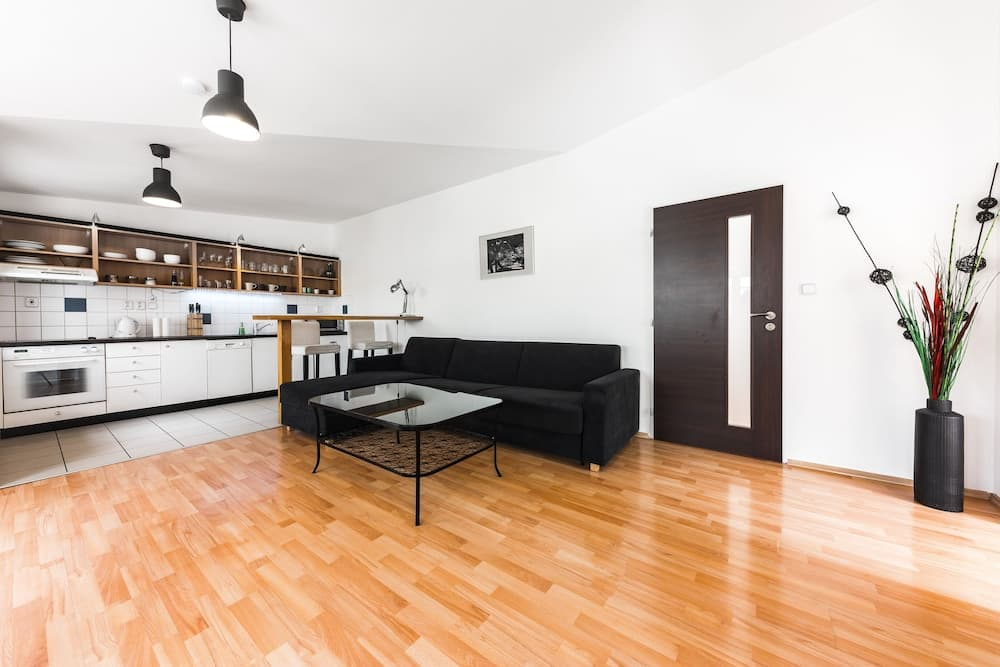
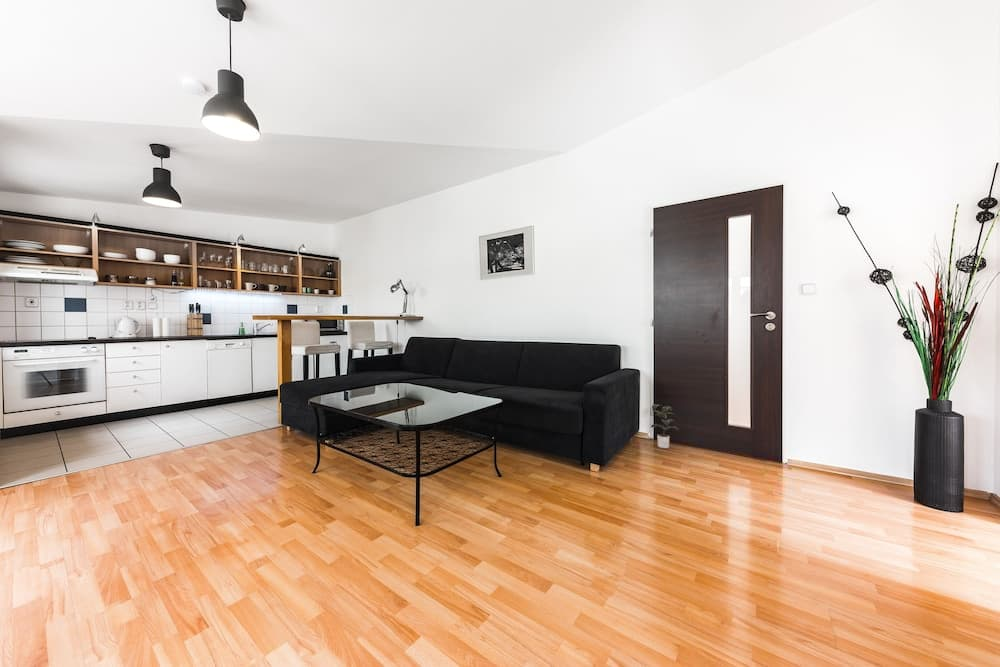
+ potted plant (667, 425)
